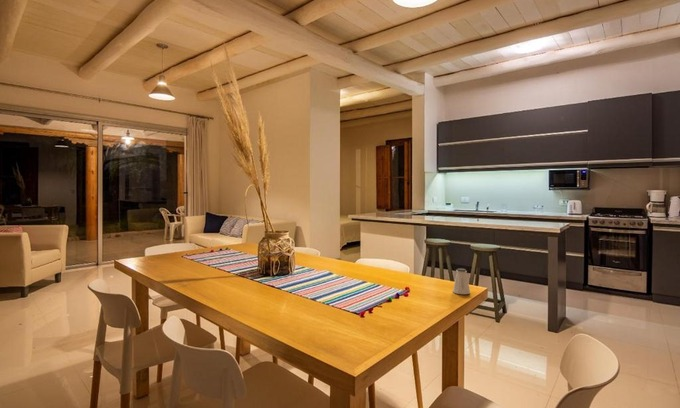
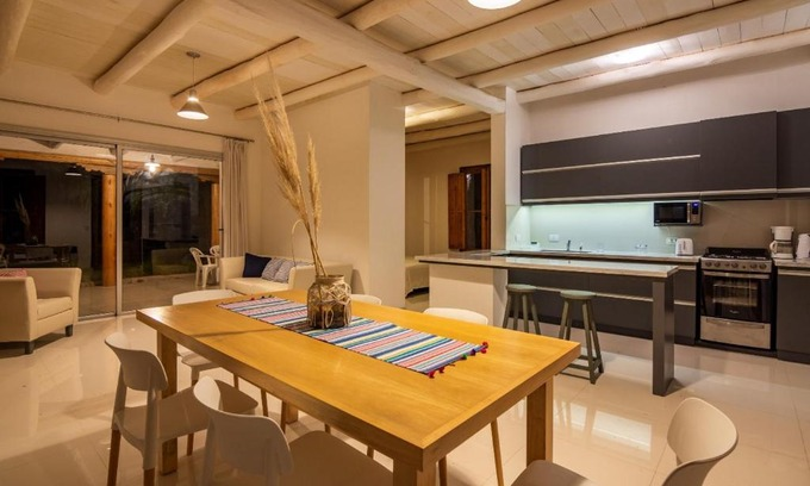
- saltshaker (461, 280)
